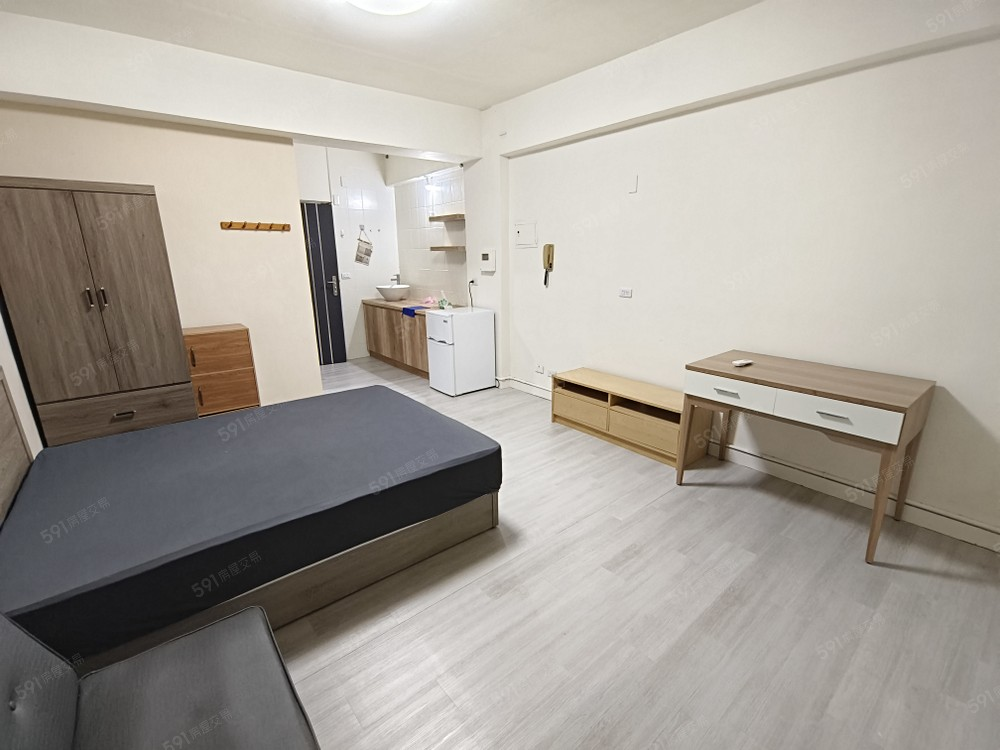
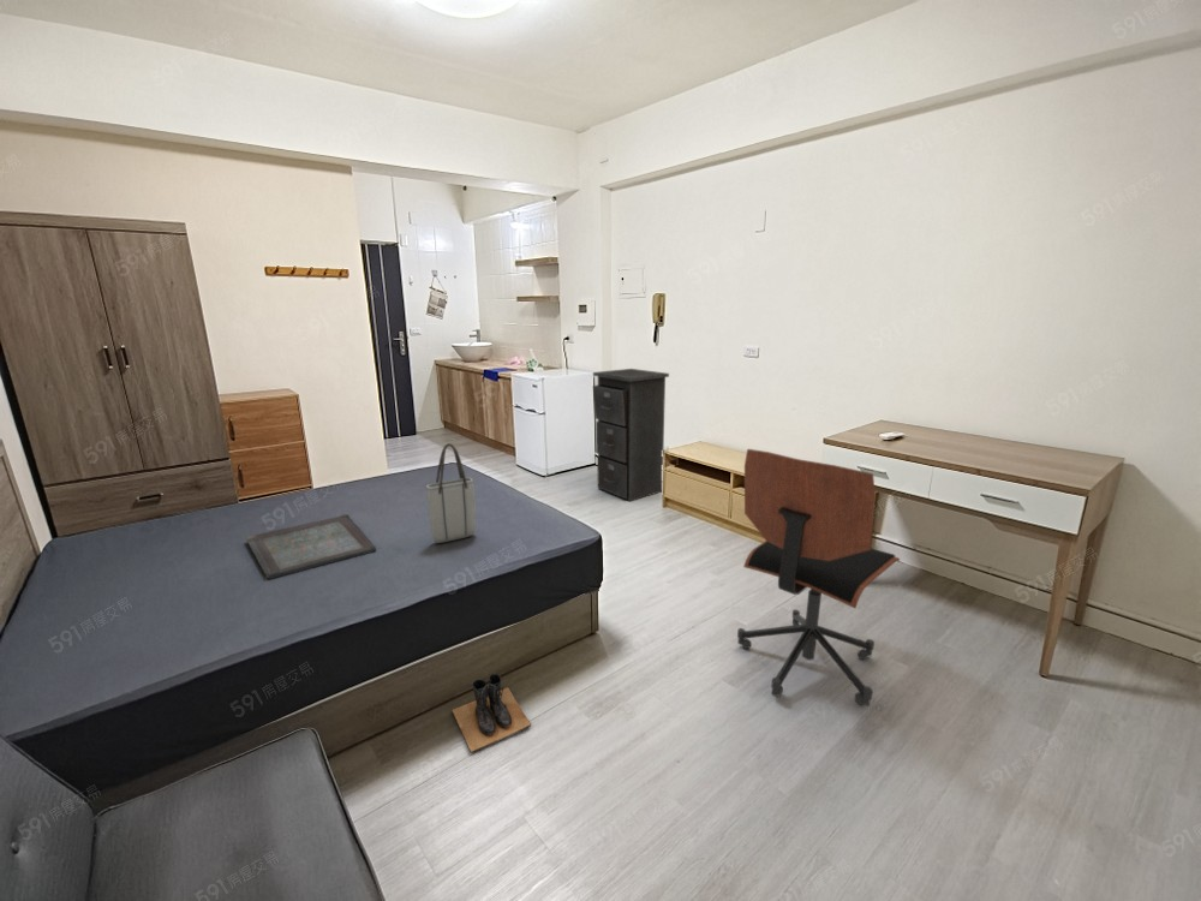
+ office chair (815, 562)
+ tote bag (450, 493)
+ boots (489, 703)
+ serving tray (310, 543)
+ filing cabinet (627, 434)
